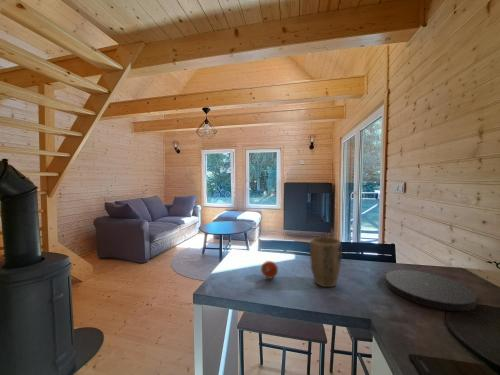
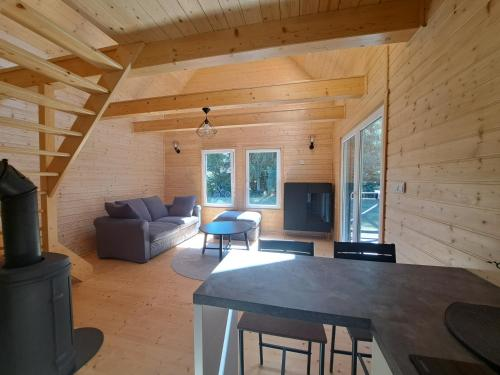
- plate (426, 287)
- fruit (269, 269)
- plant pot (325, 261)
